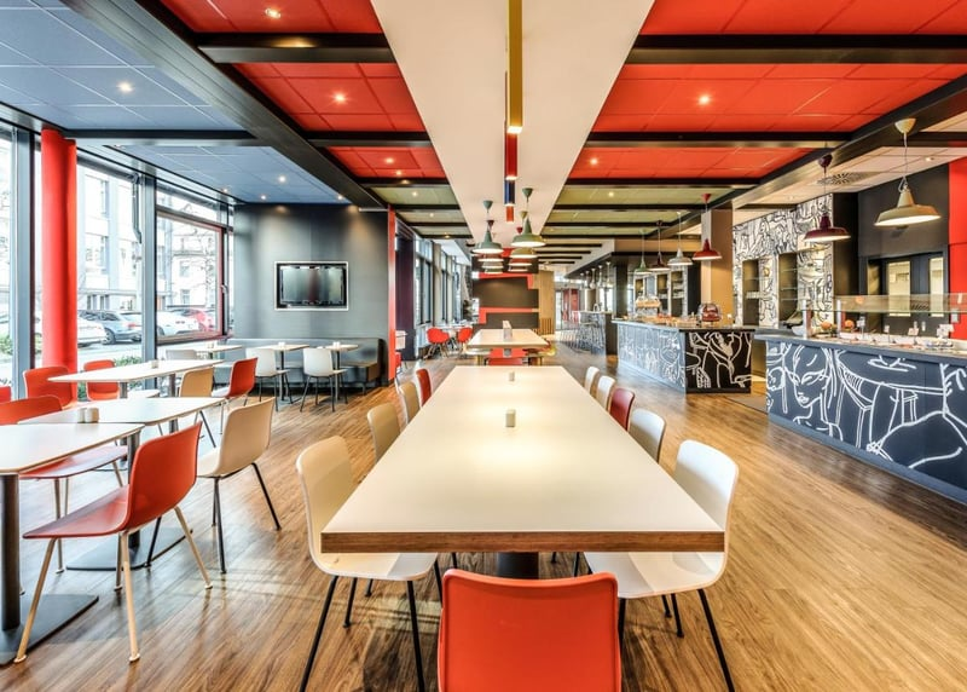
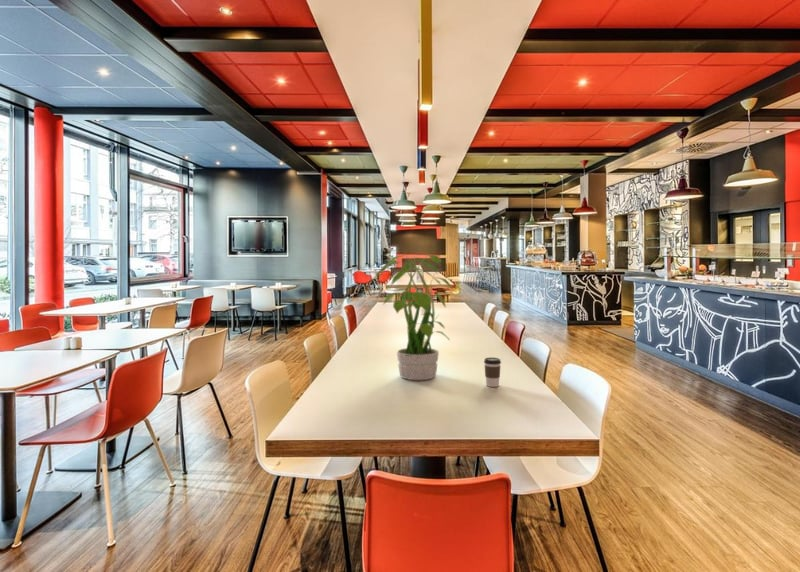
+ coffee cup (492, 372)
+ potted plant (409, 315)
